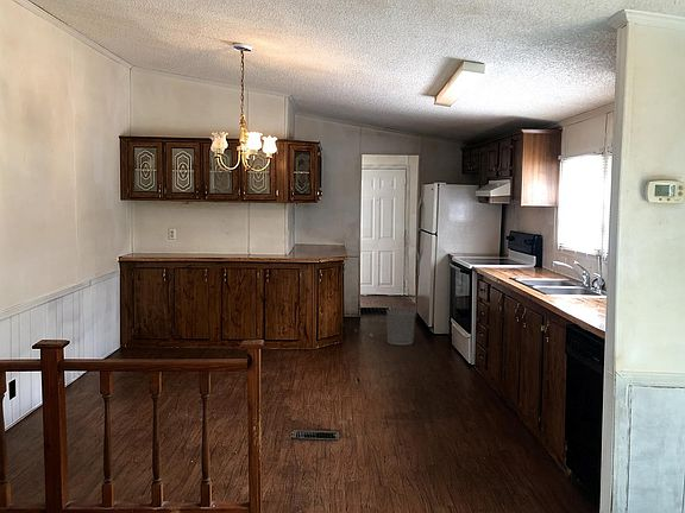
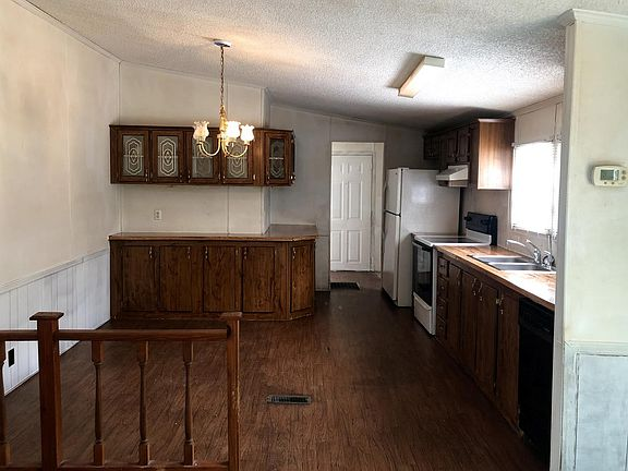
- waste bin (400, 327)
